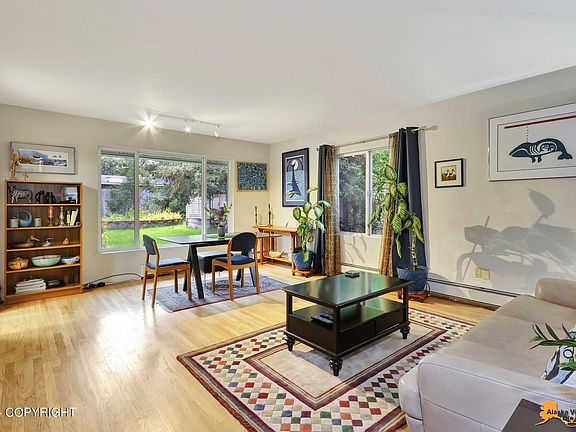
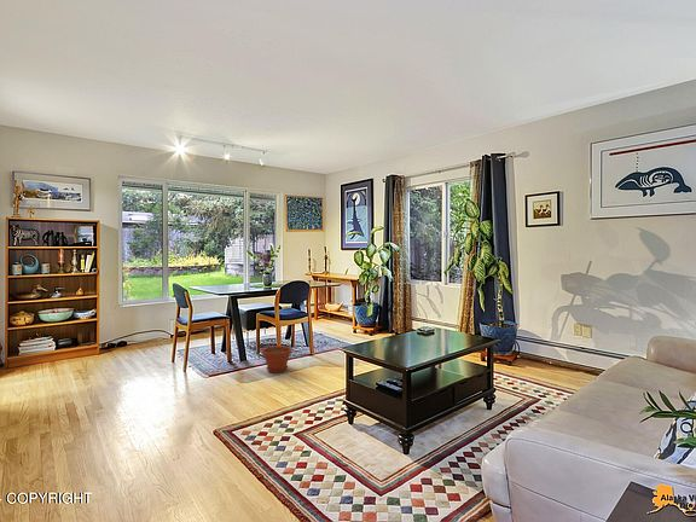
+ plant pot (277, 359)
